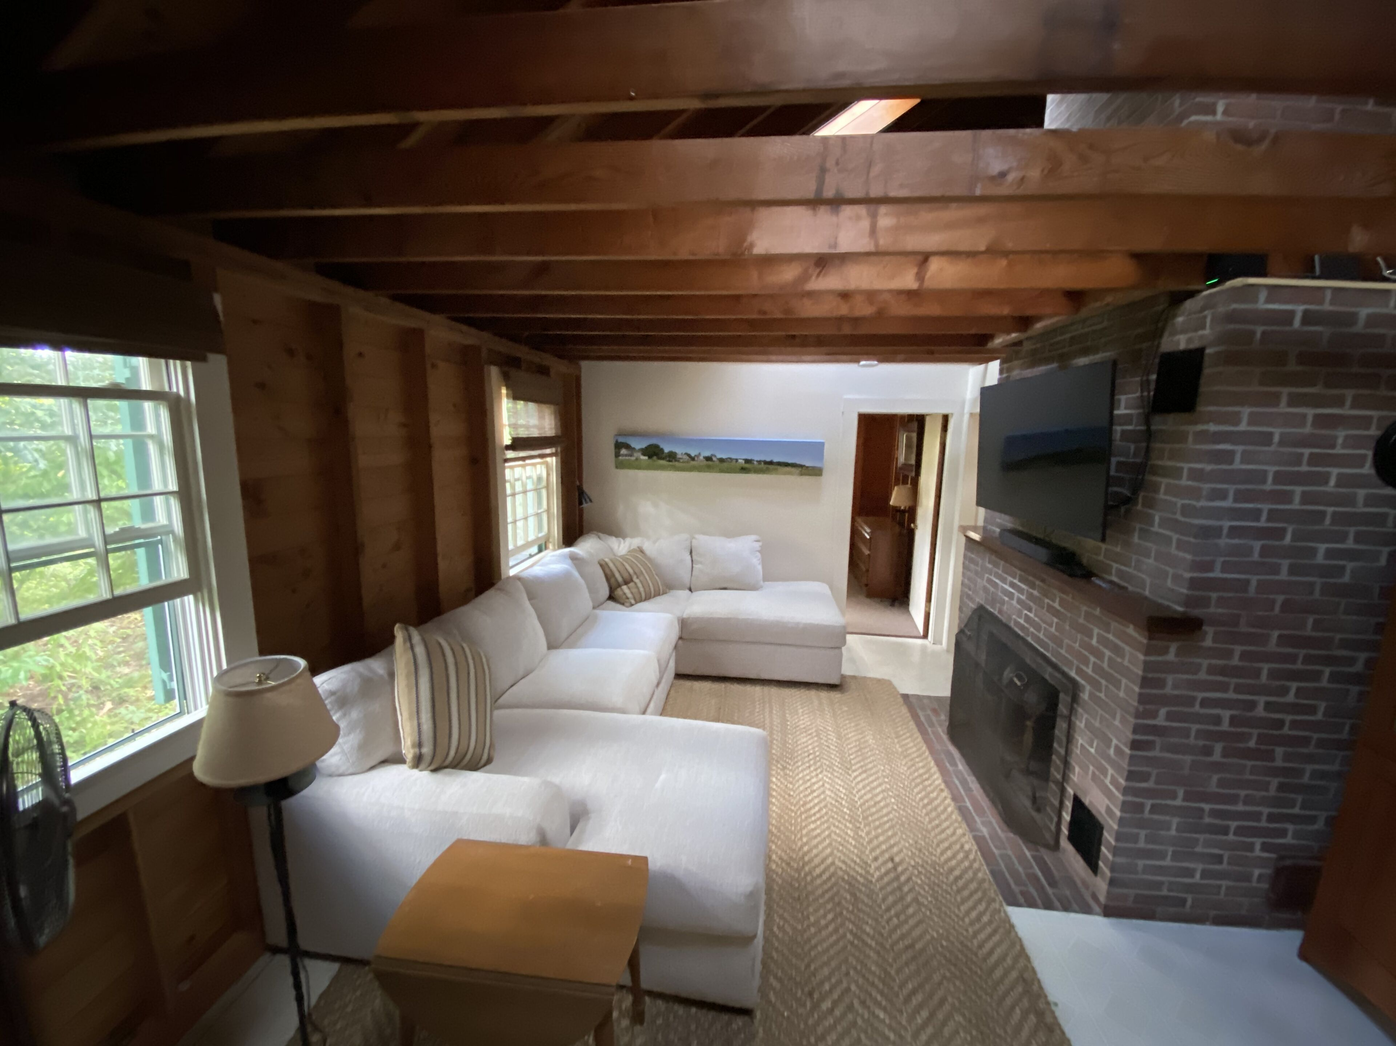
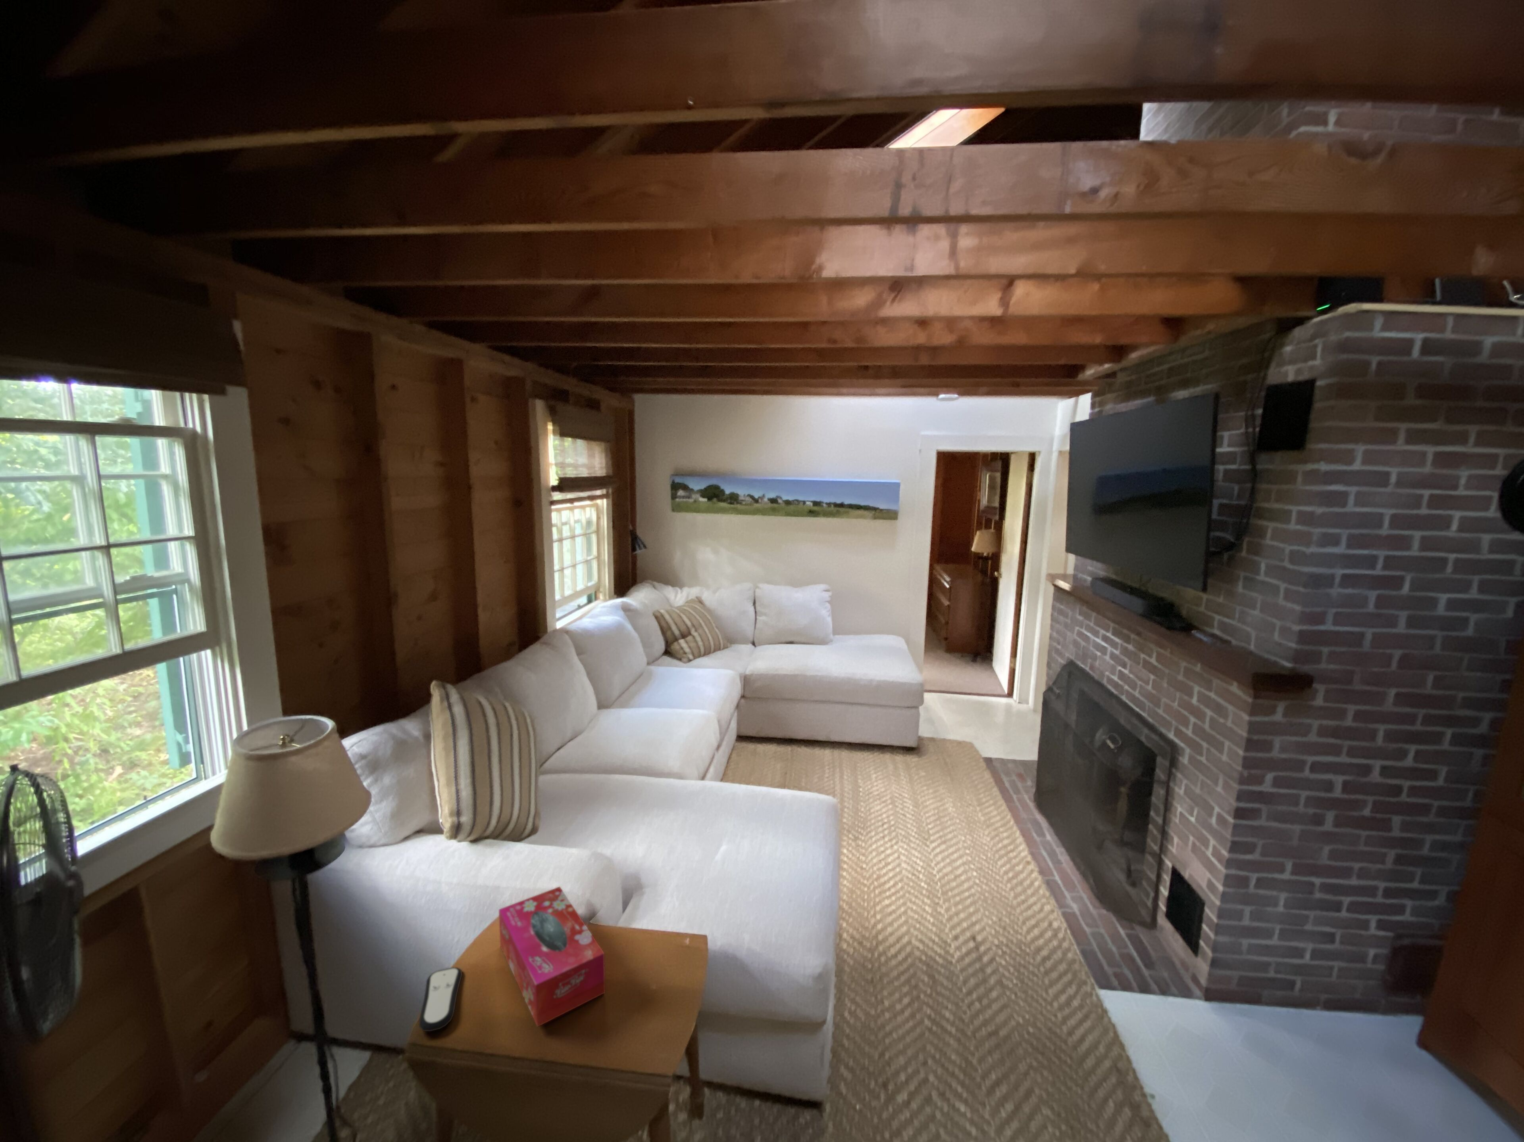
+ remote control (440, 998)
+ tissue box (550, 949)
